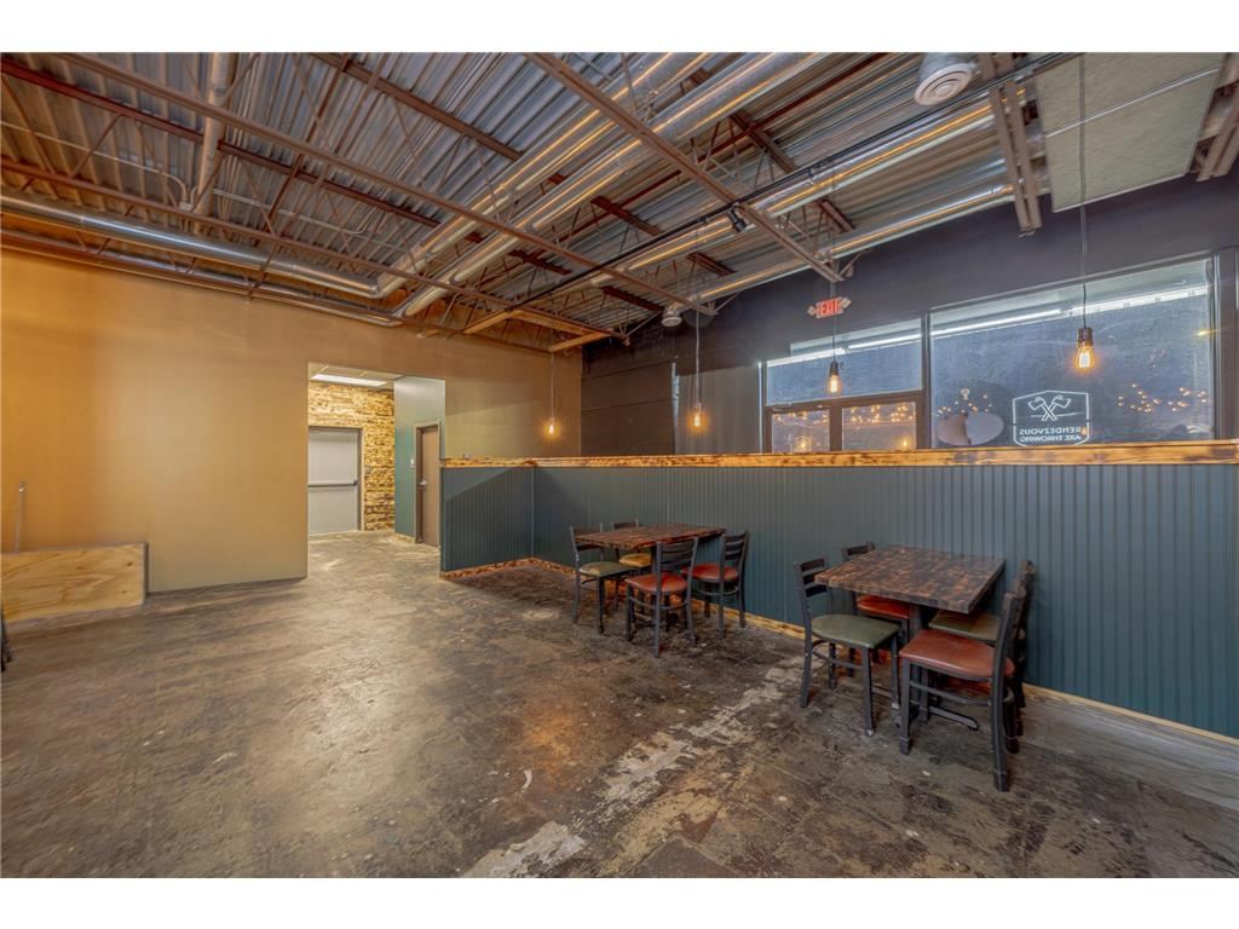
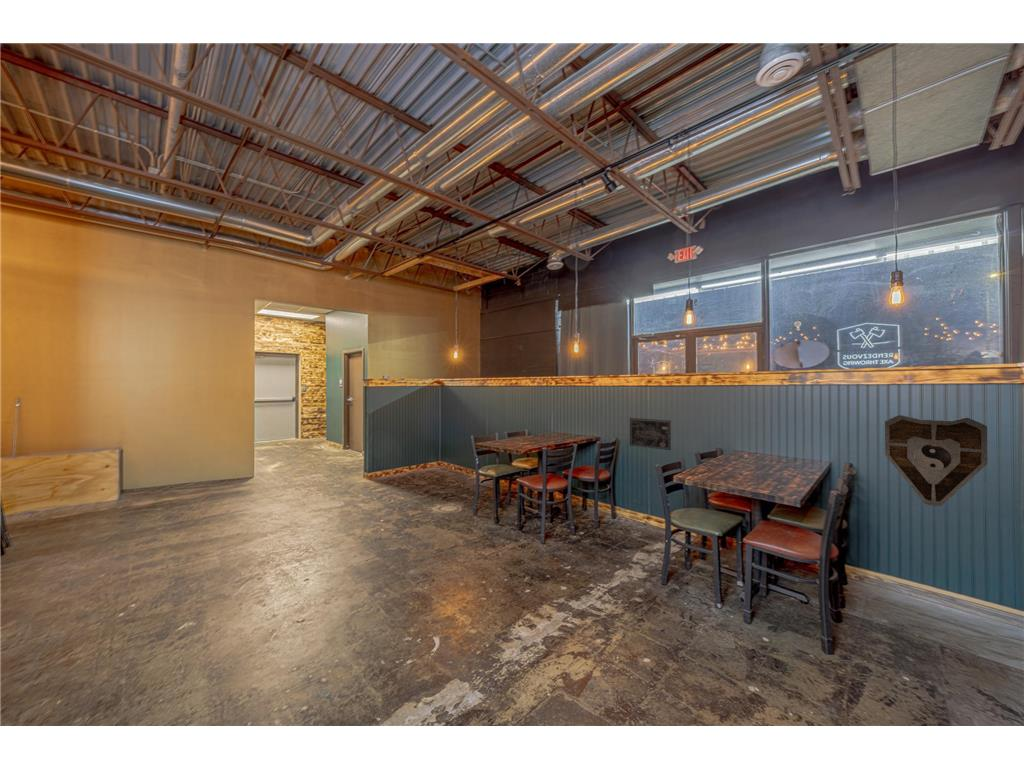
+ wall art (649, 433)
+ decorative shield (932, 460)
